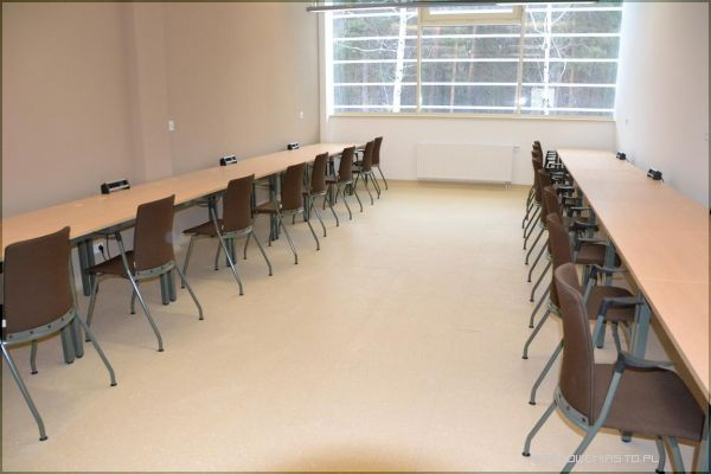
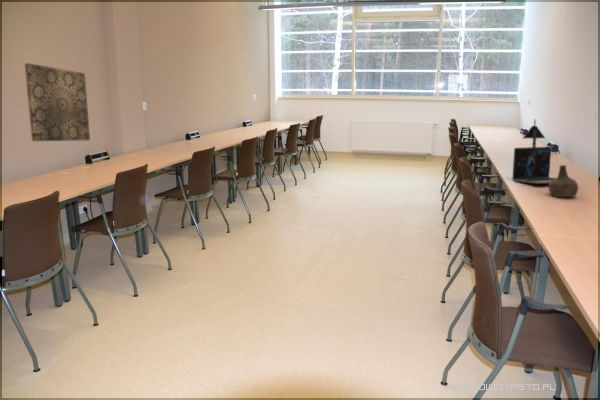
+ wall art (60, 105)
+ bottle (563, 180)
+ desk lamp (533, 141)
+ laptop (544, 165)
